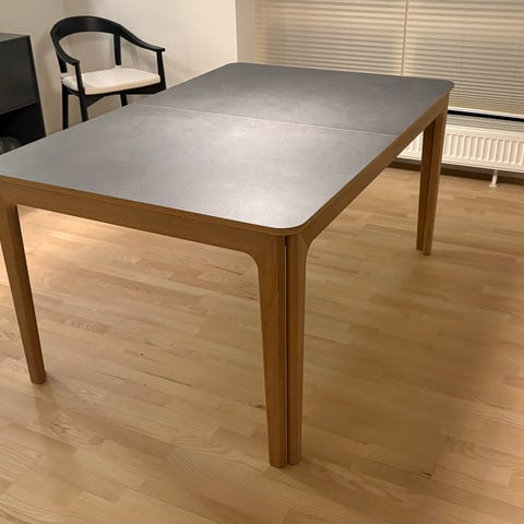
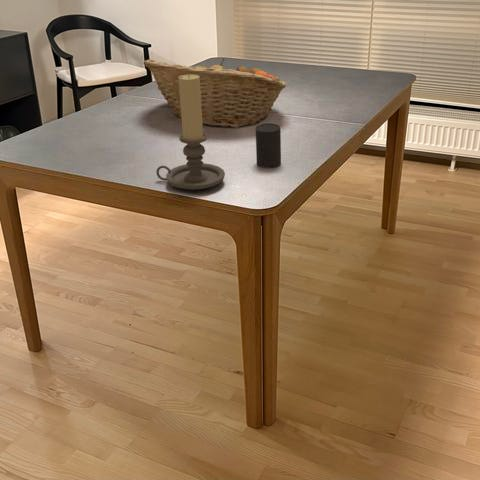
+ fruit basket (215, 85)
+ cup (268, 145)
+ candle holder (186, 130)
